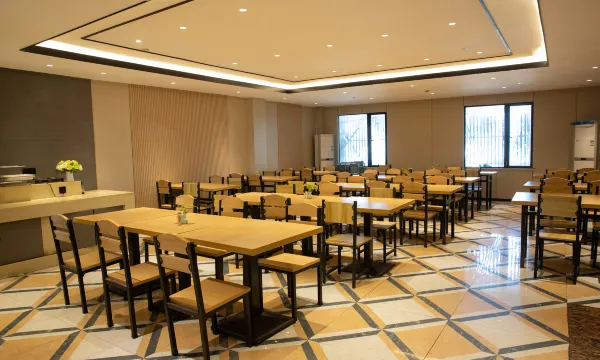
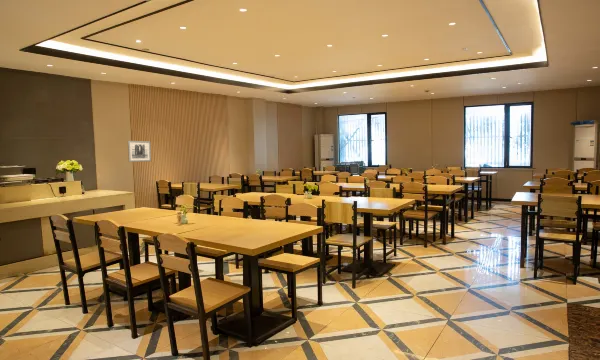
+ wall art (139, 151)
